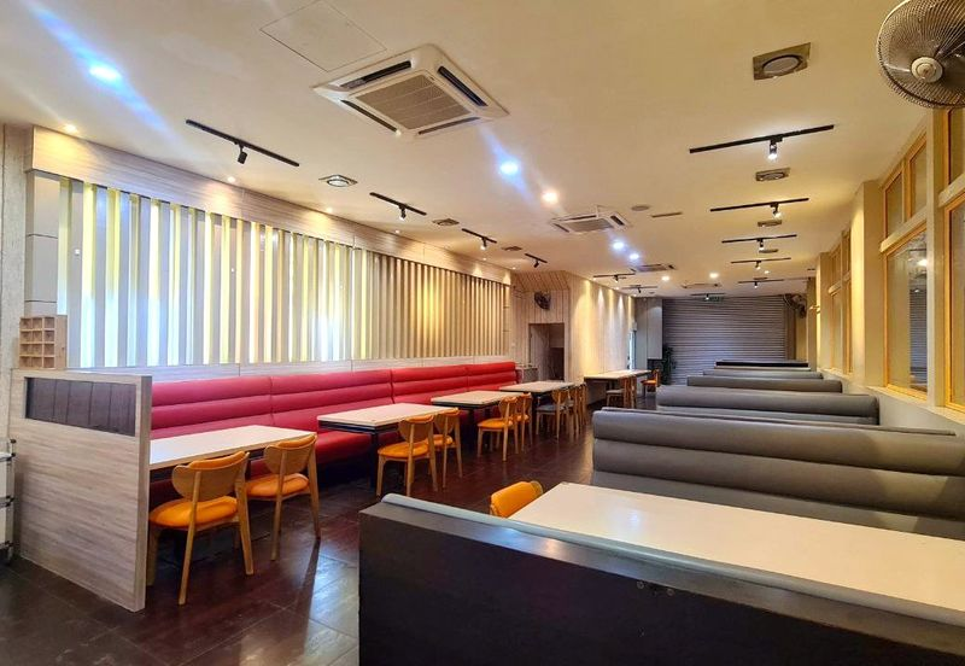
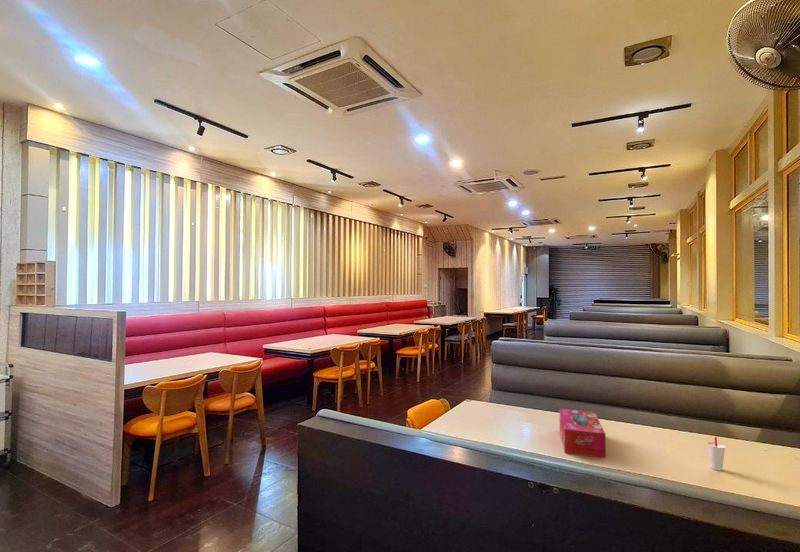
+ tissue box (580, 431)
+ cup (716, 452)
